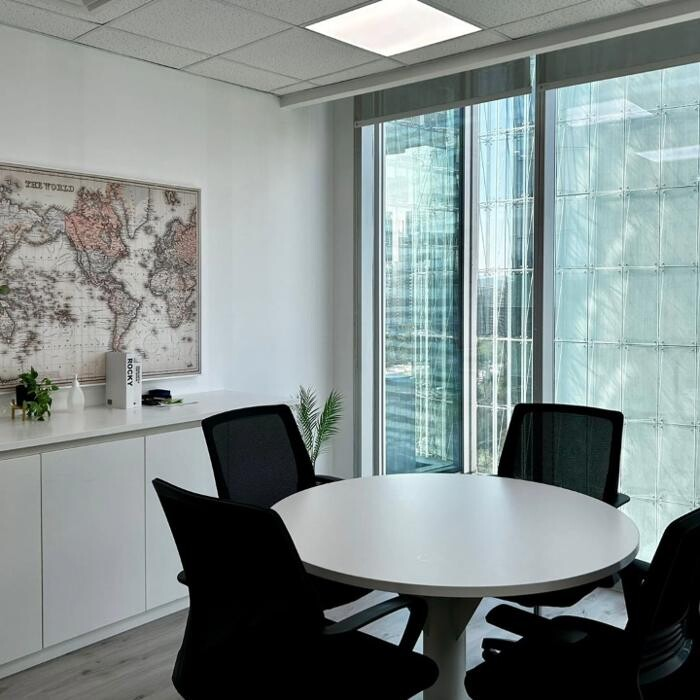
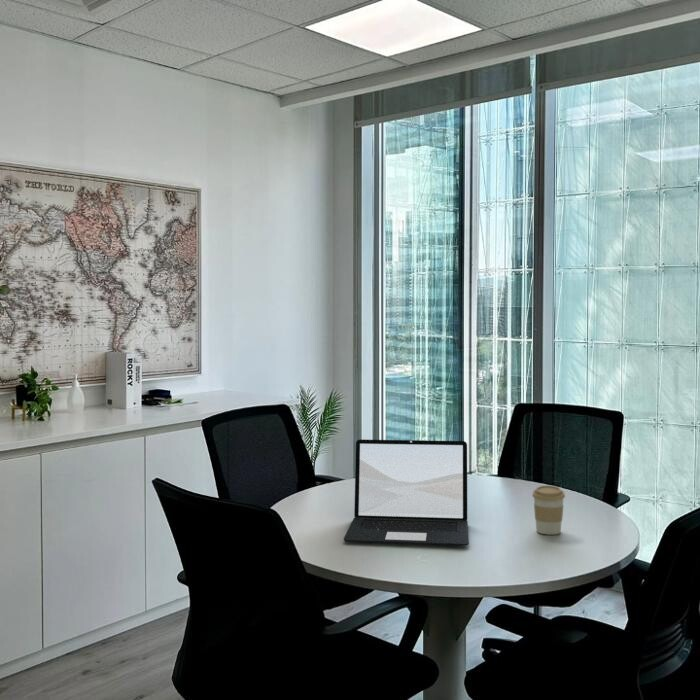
+ laptop (408, 489)
+ coffee cup (548, 509)
